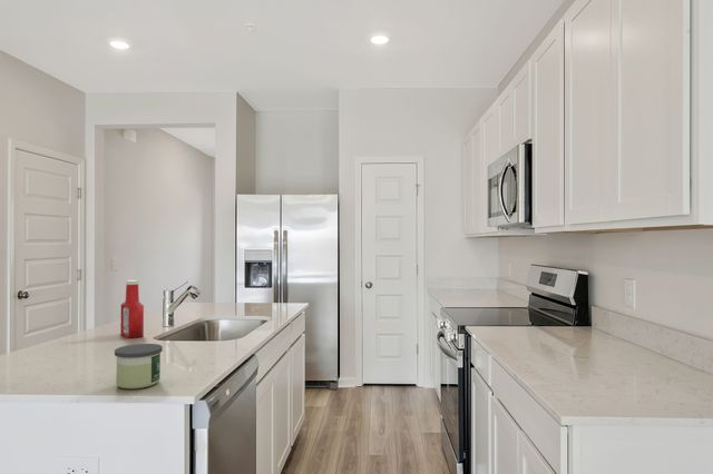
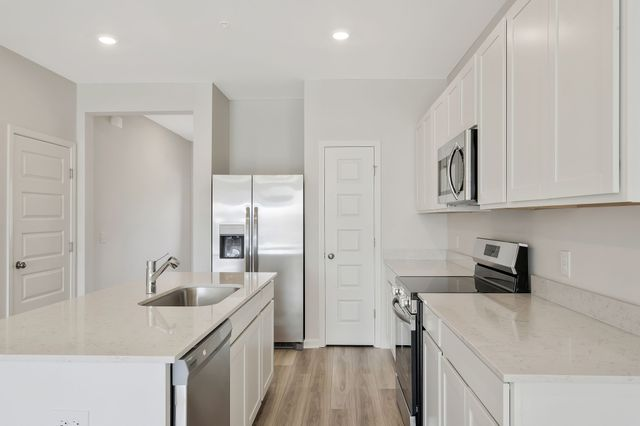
- candle (138, 365)
- soap bottle (131, 307)
